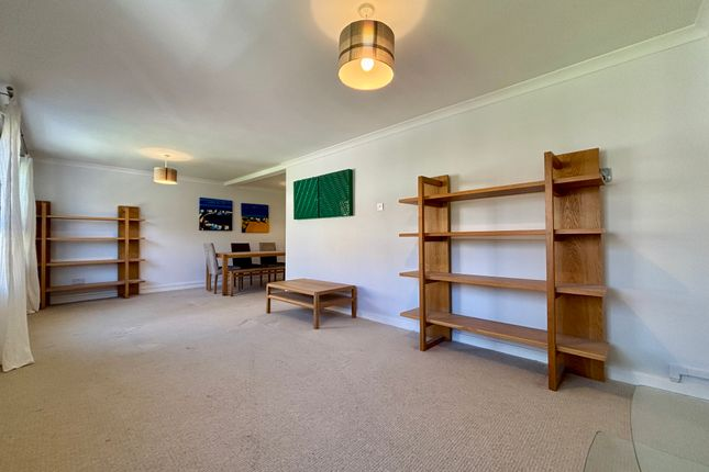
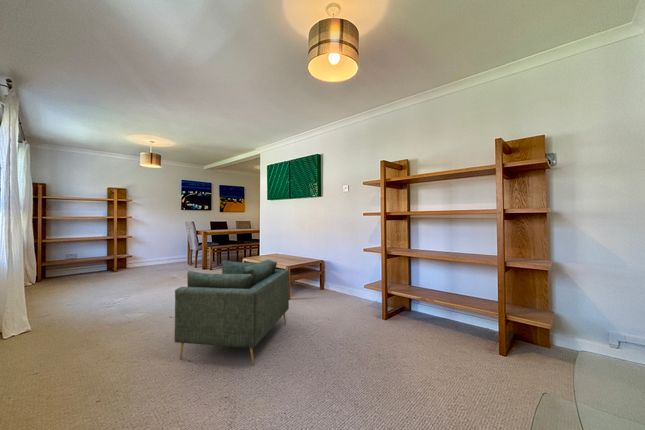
+ armchair (239, 300)
